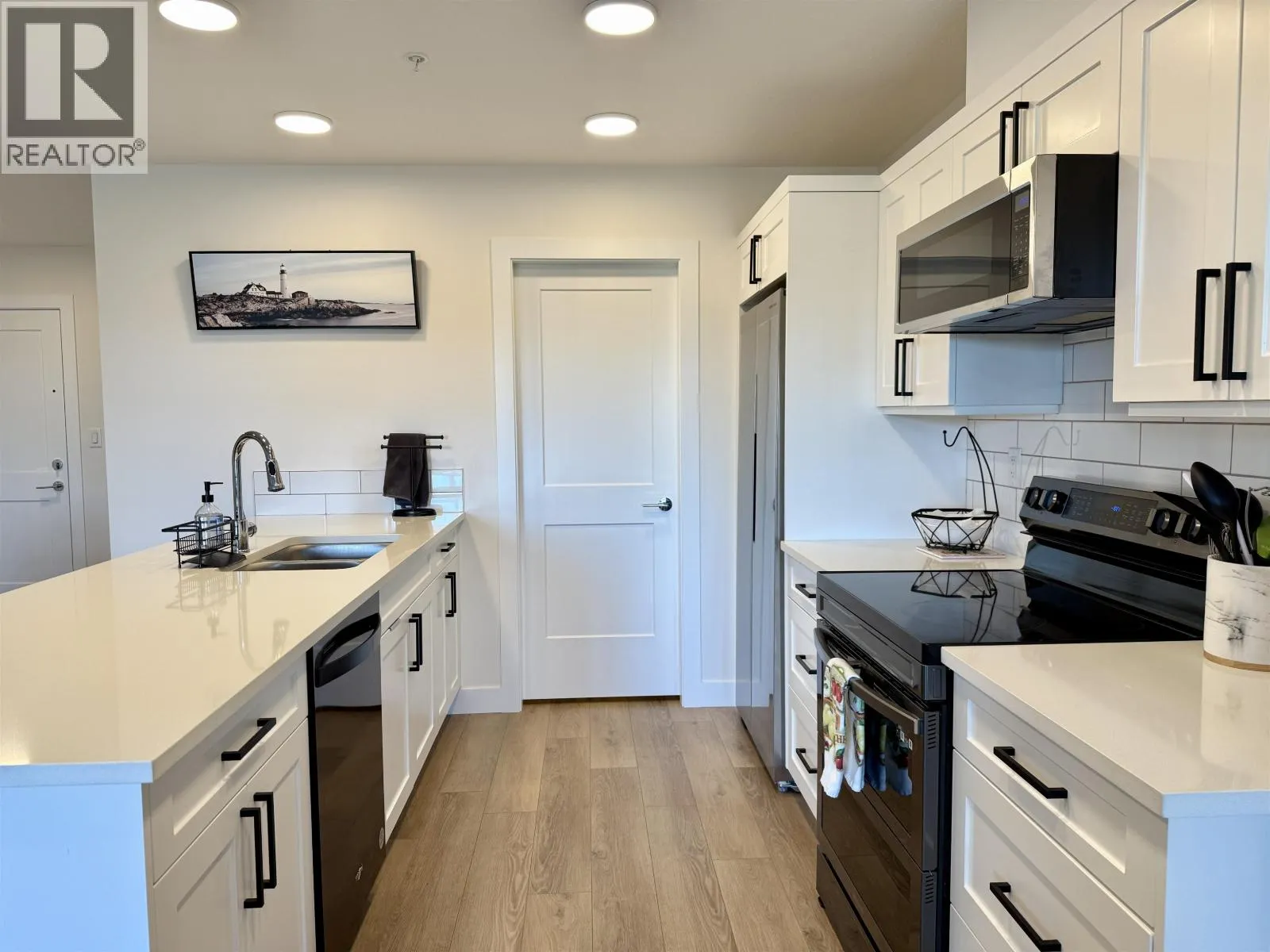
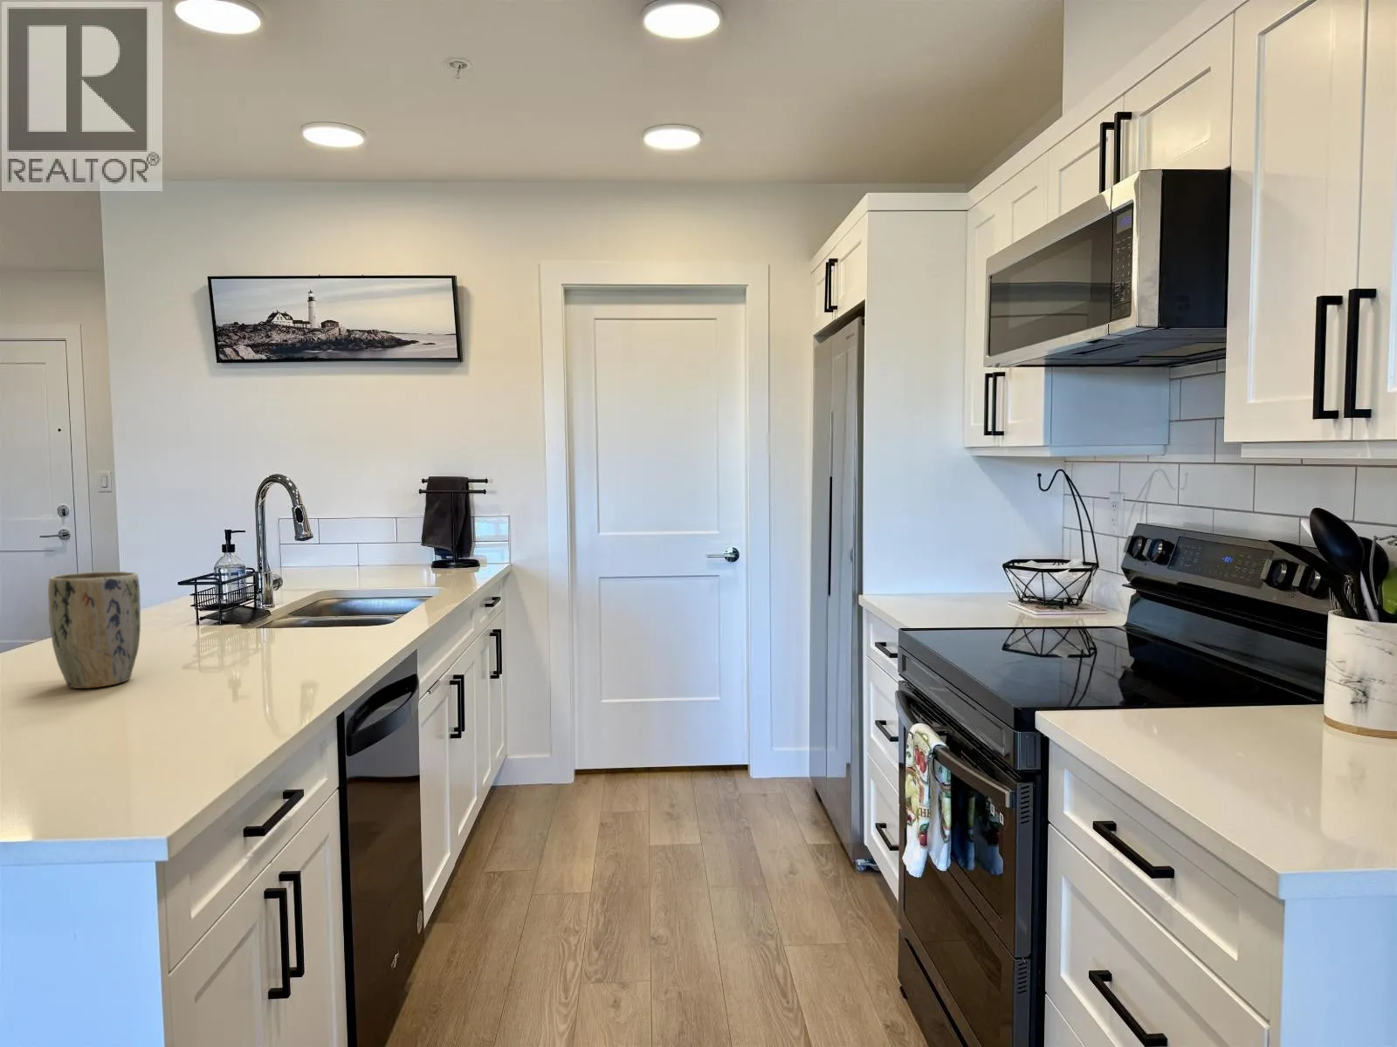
+ plant pot (96, 628)
